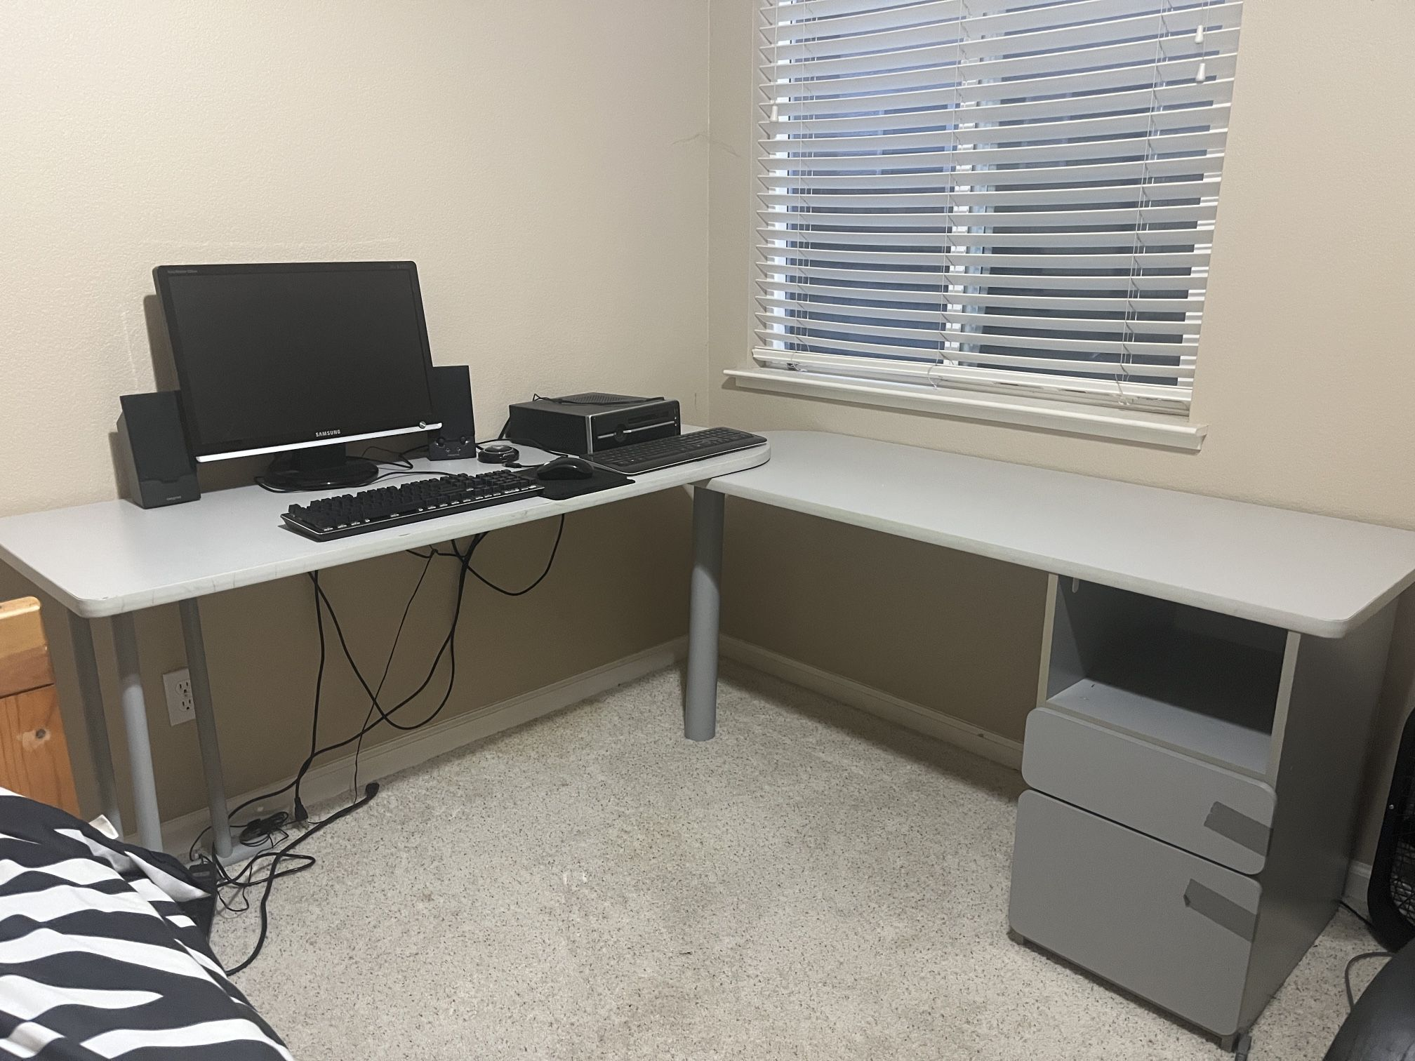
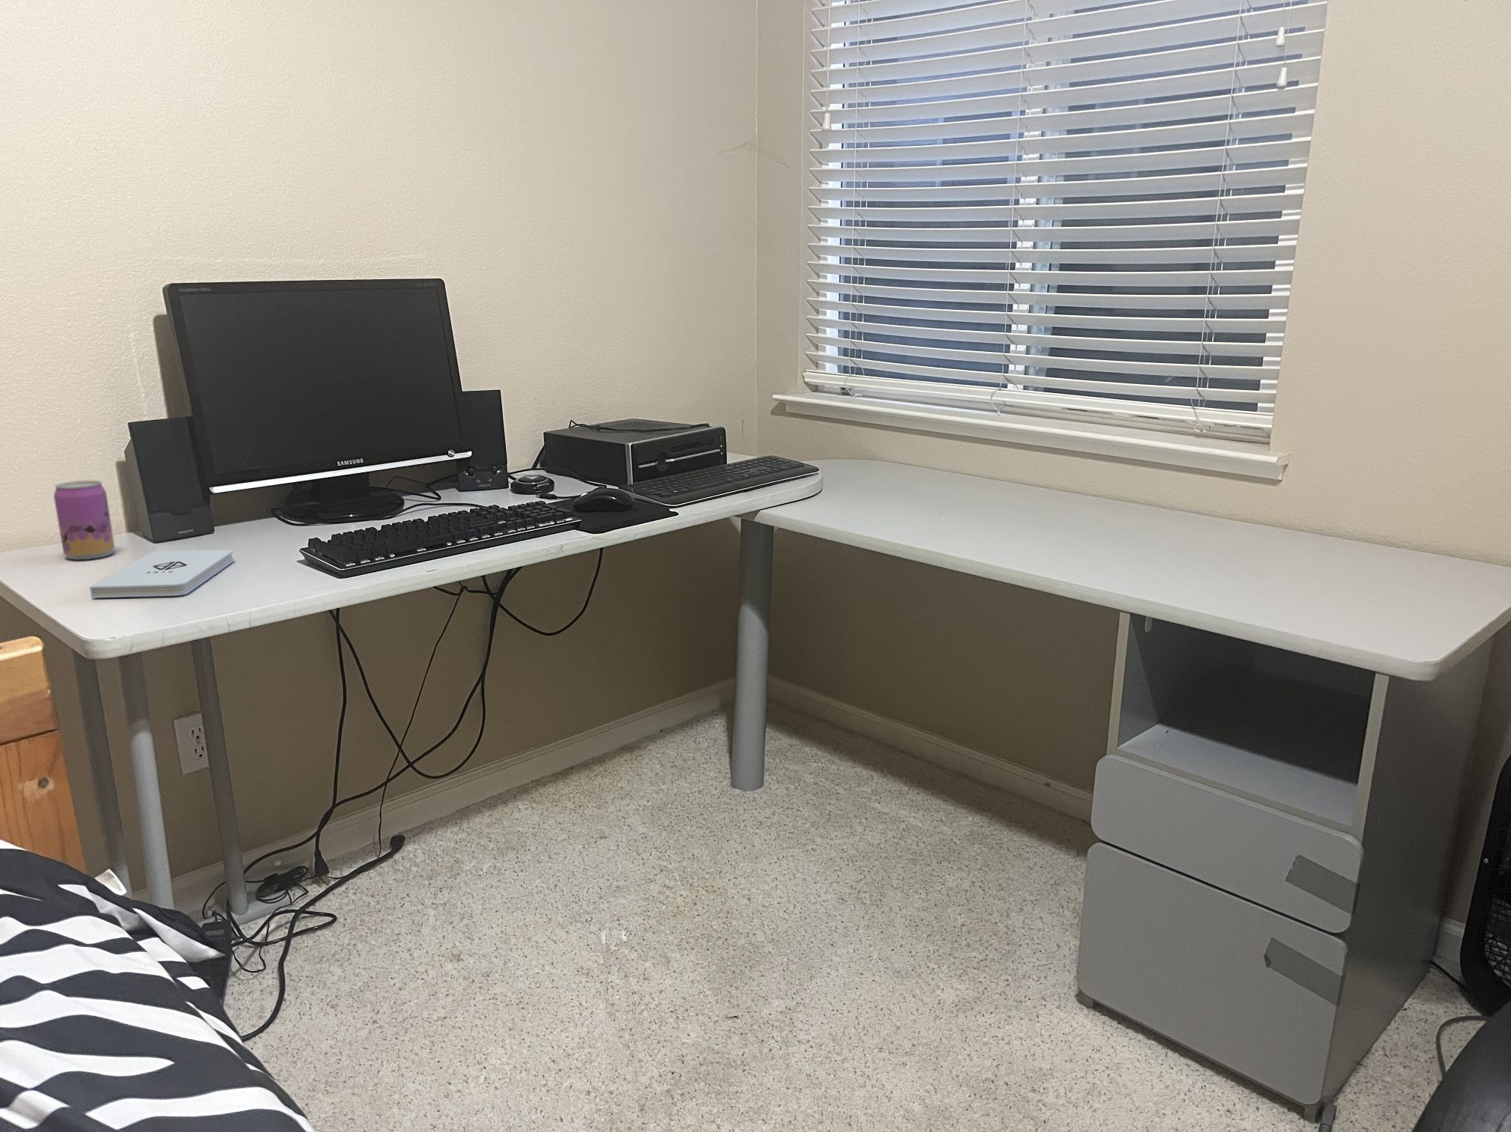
+ notepad (168, 572)
+ beverage can (84, 520)
